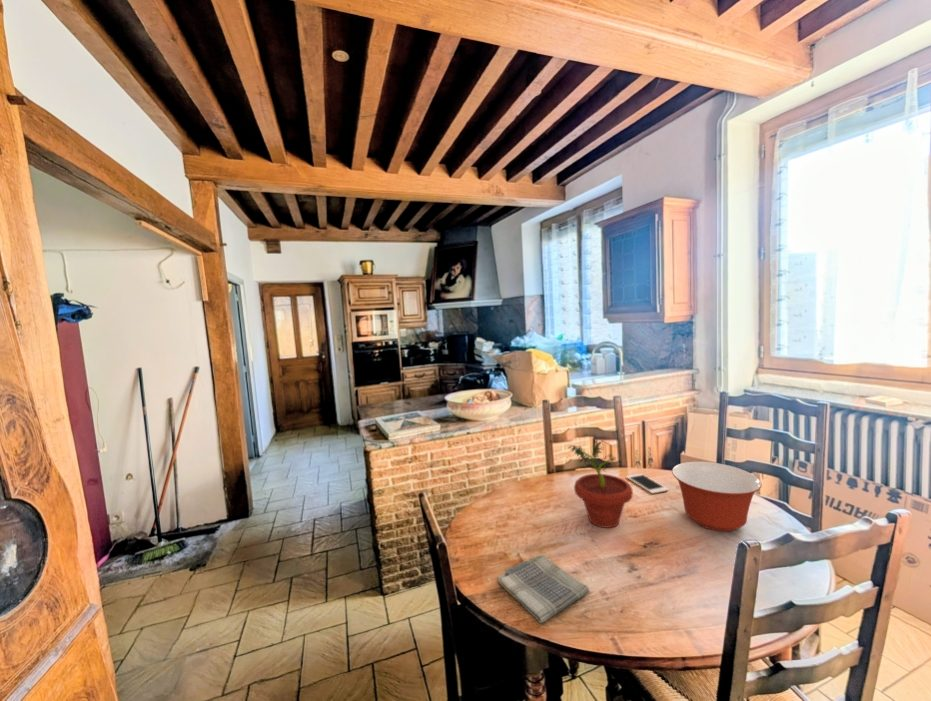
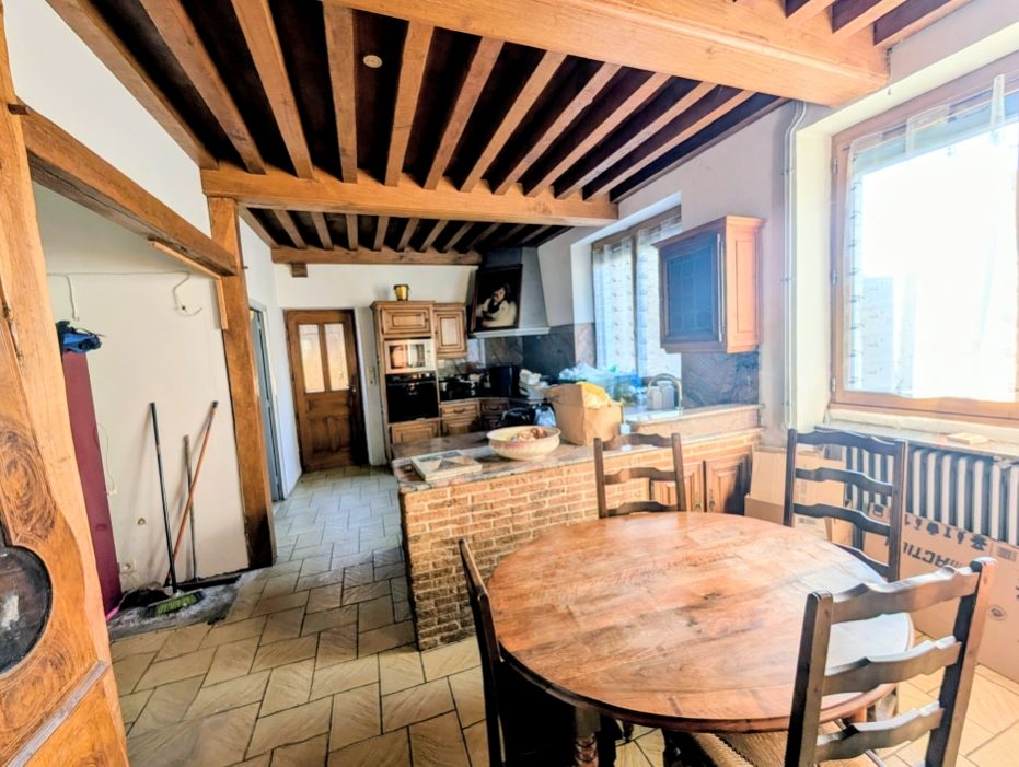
- dish towel (541, 582)
- mixing bowl (714, 498)
- cell phone (646, 483)
- potted plant (600, 478)
